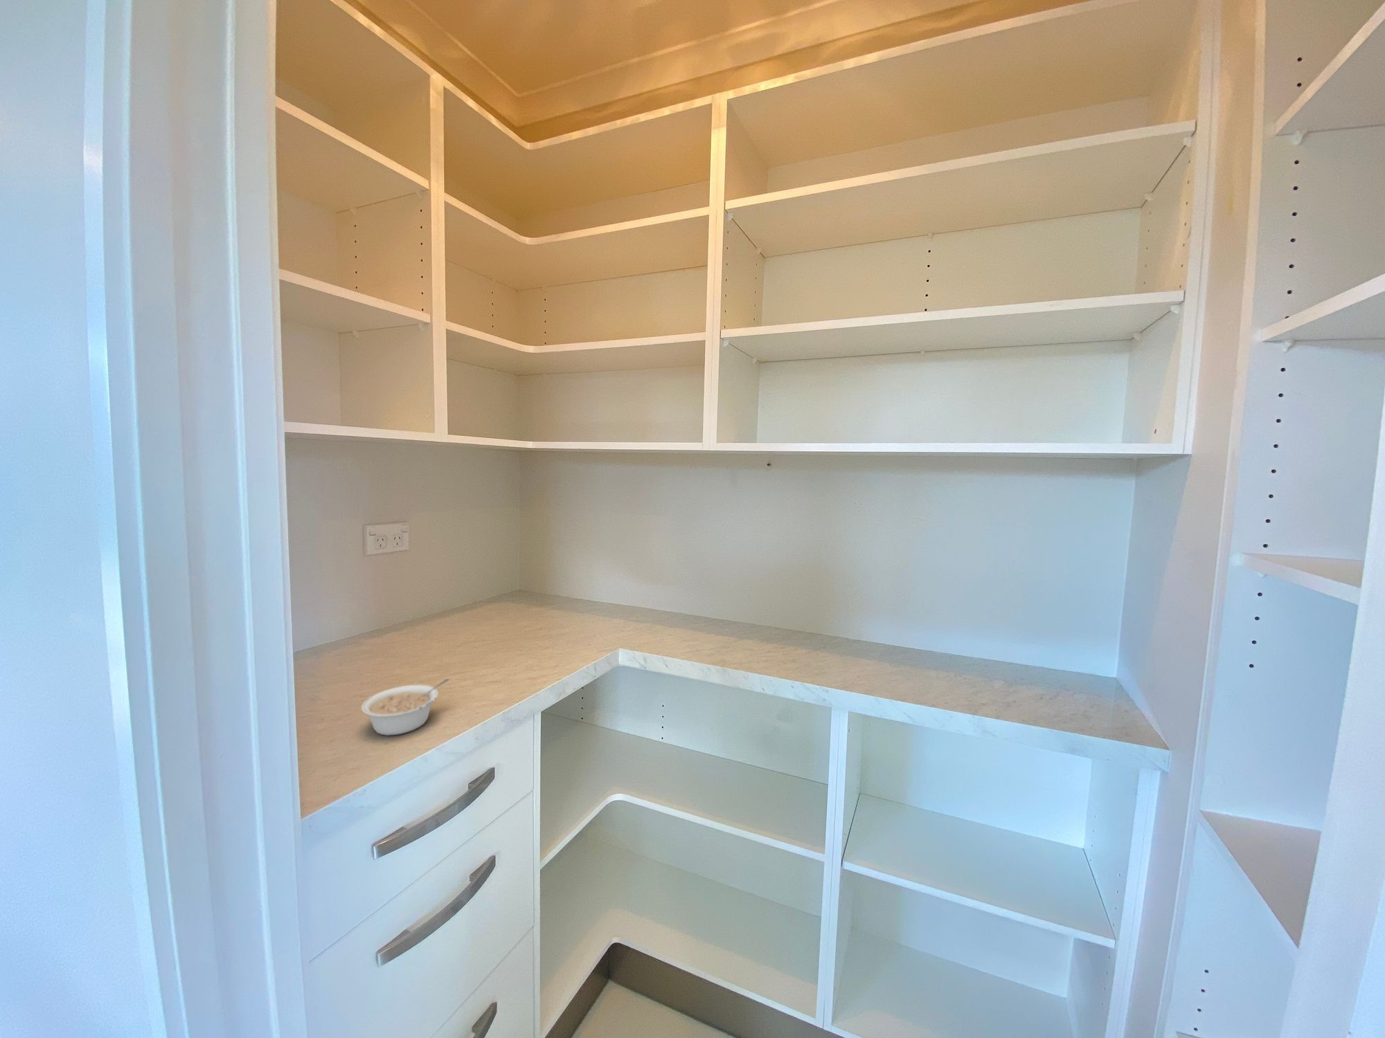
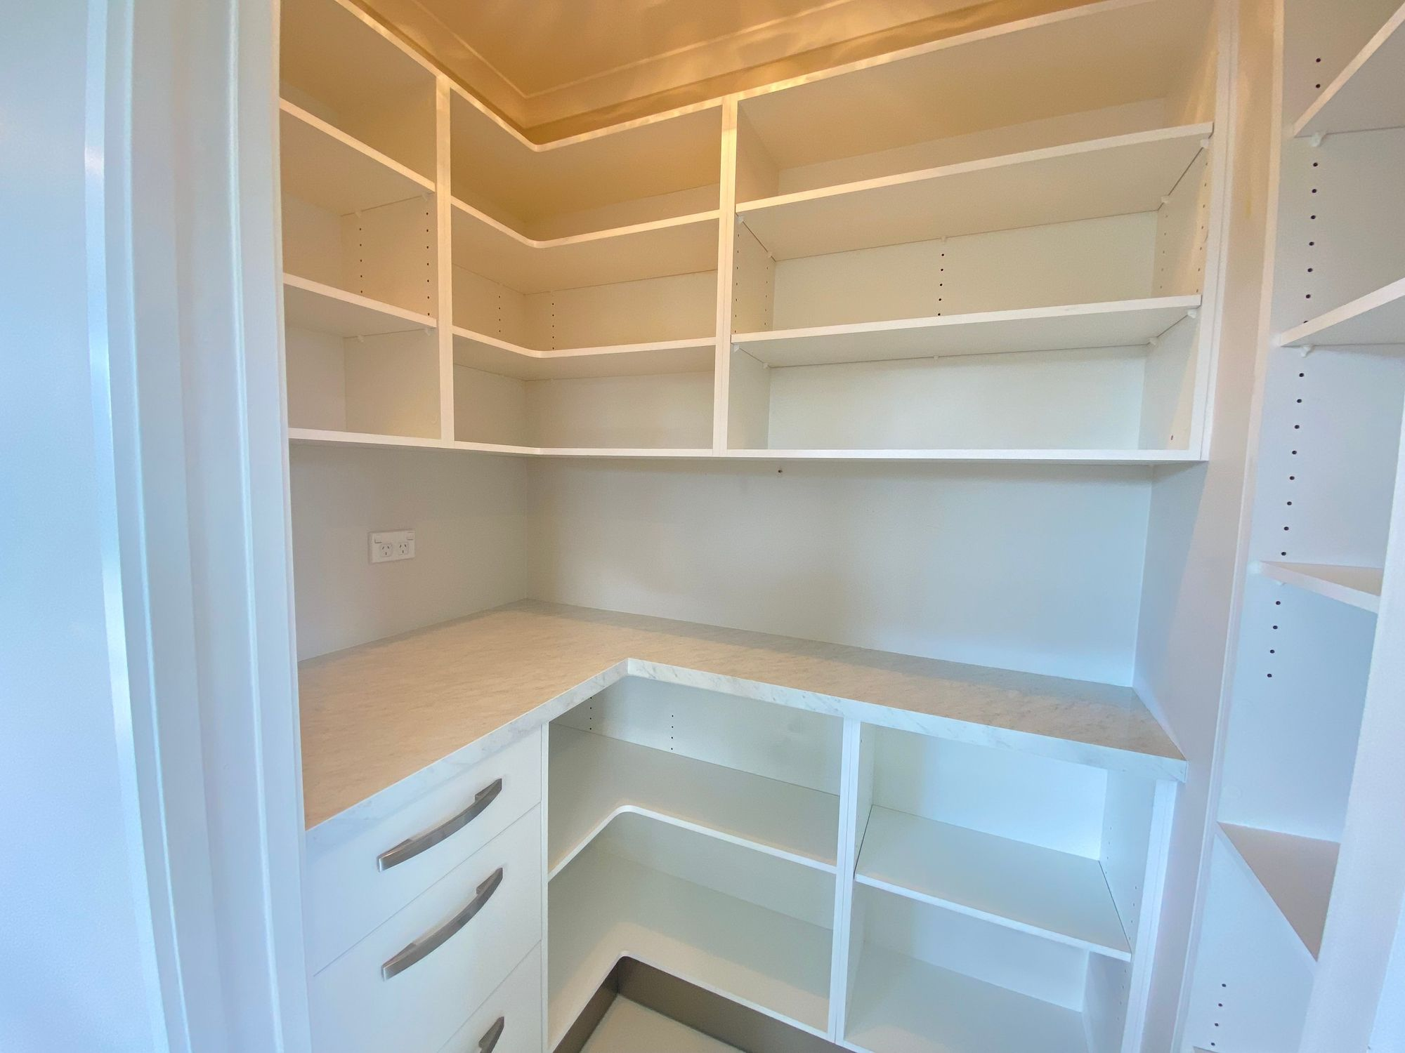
- legume (404, 708)
